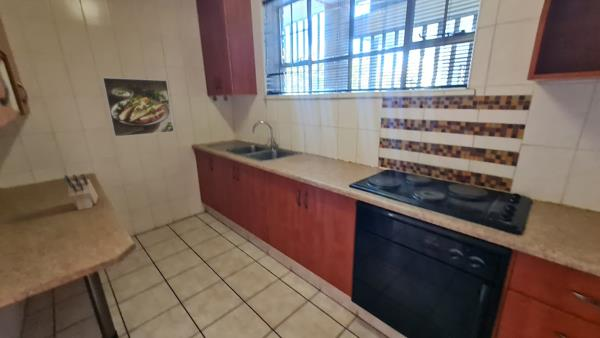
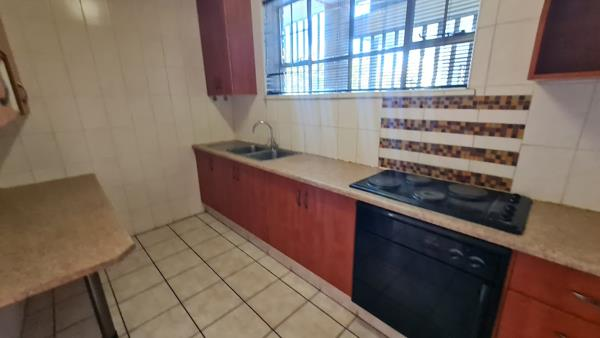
- knife block (81, 188)
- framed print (141, 107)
